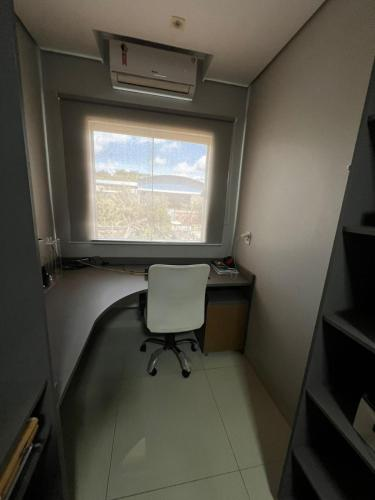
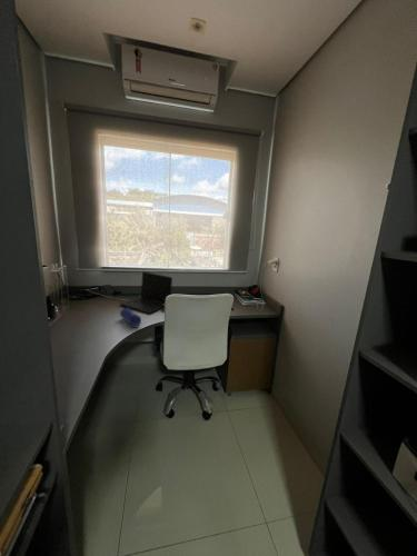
+ pencil case (130, 317)
+ laptop (146, 290)
